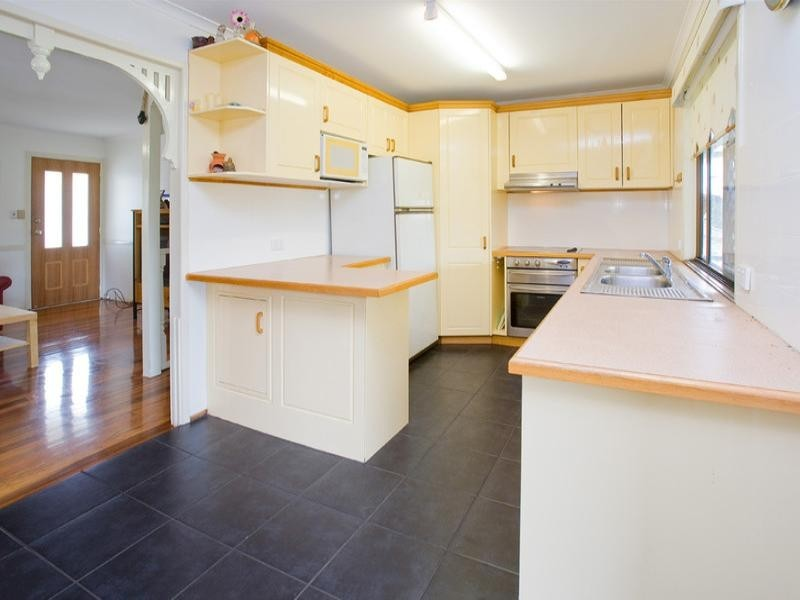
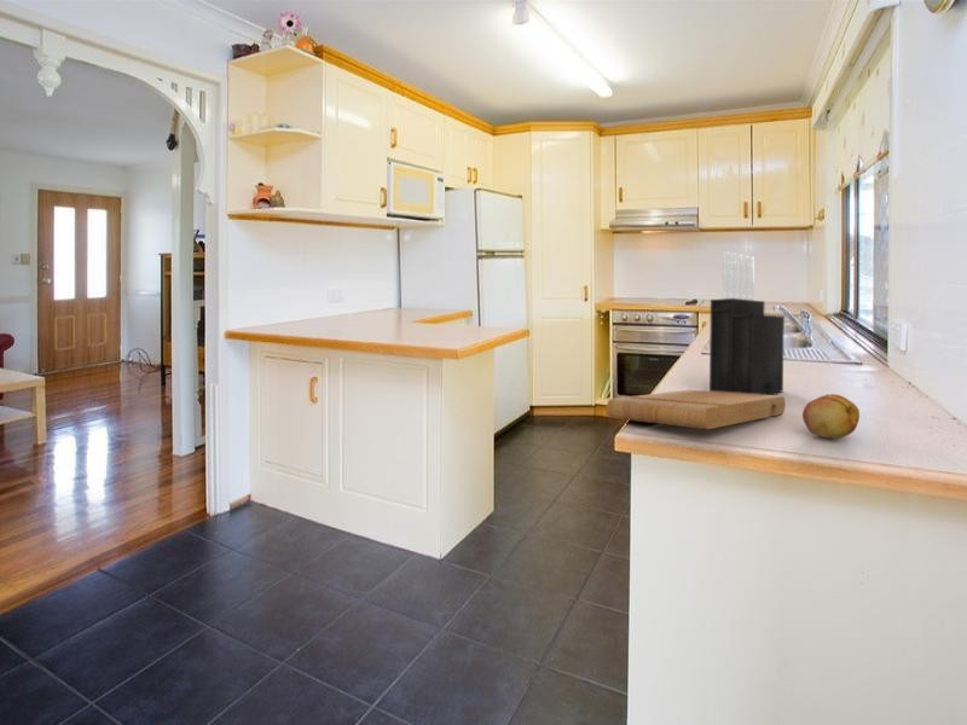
+ cutting board (697, 406)
+ fruit (830, 416)
+ knife block (752, 323)
